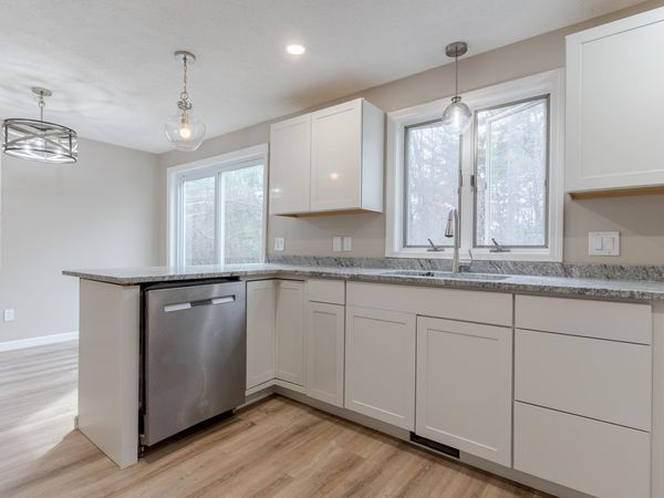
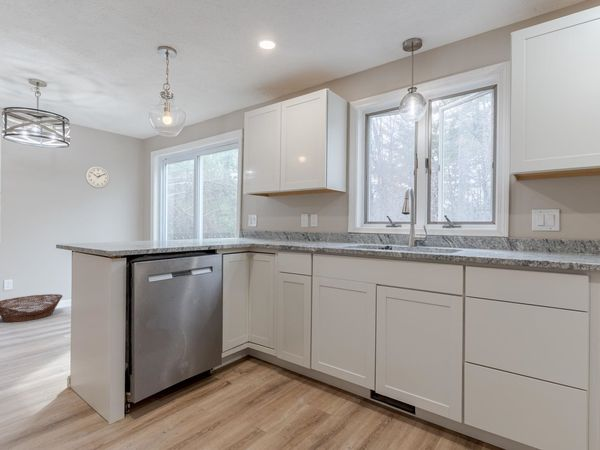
+ basket (28, 308)
+ wall clock (97, 177)
